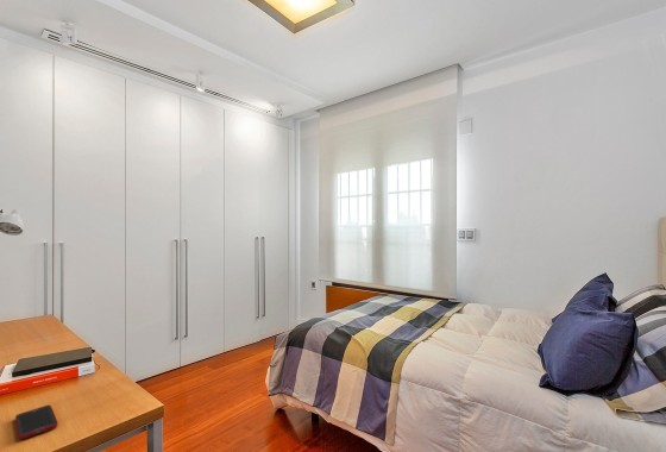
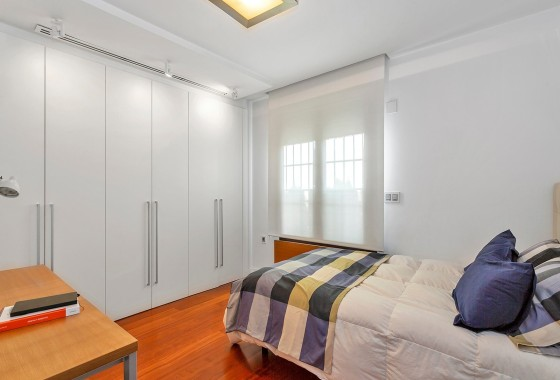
- cell phone (36, 420)
